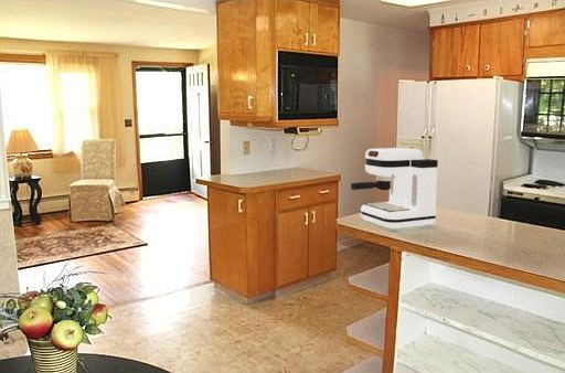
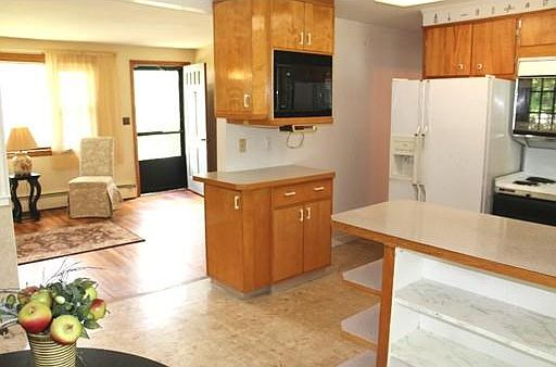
- coffee maker (395, 186)
